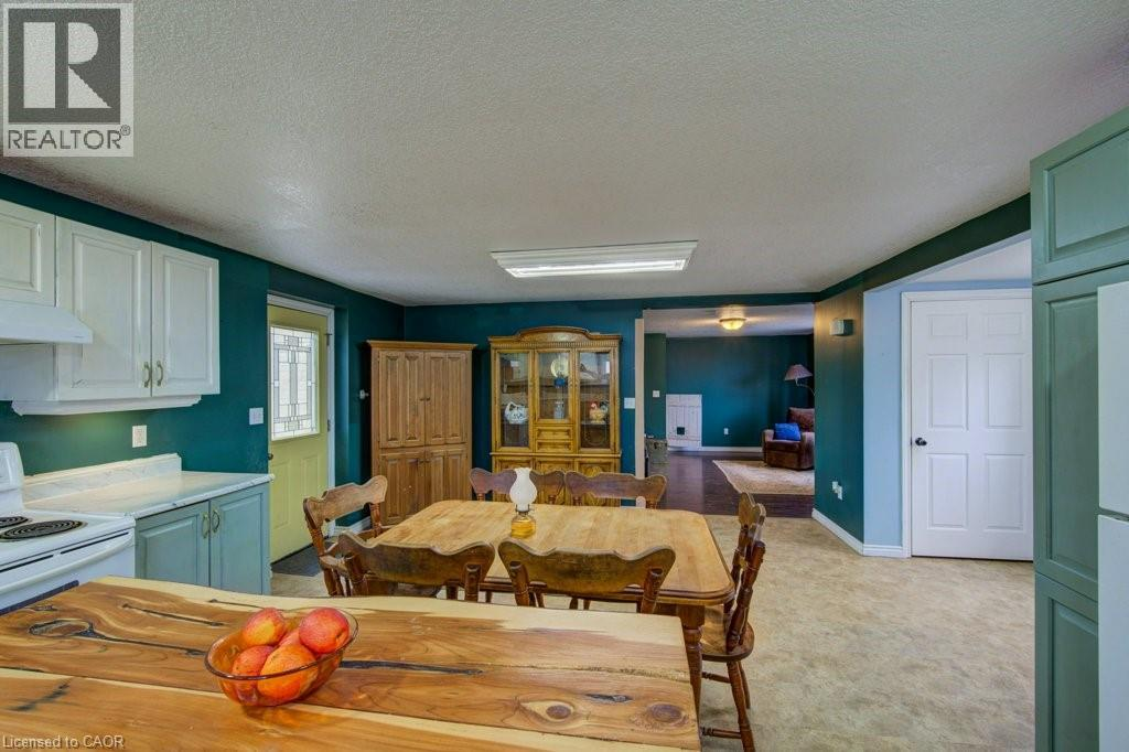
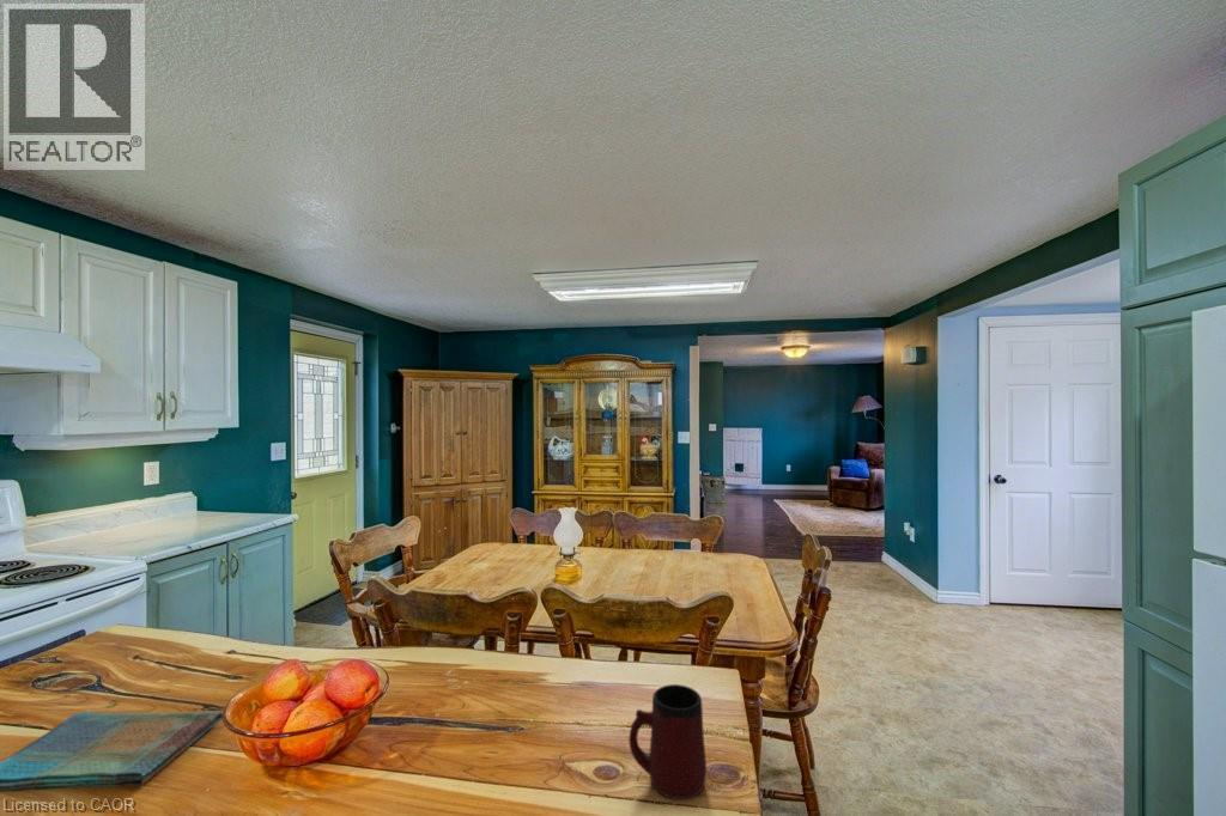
+ mug (667, 737)
+ dish towel (108, 744)
